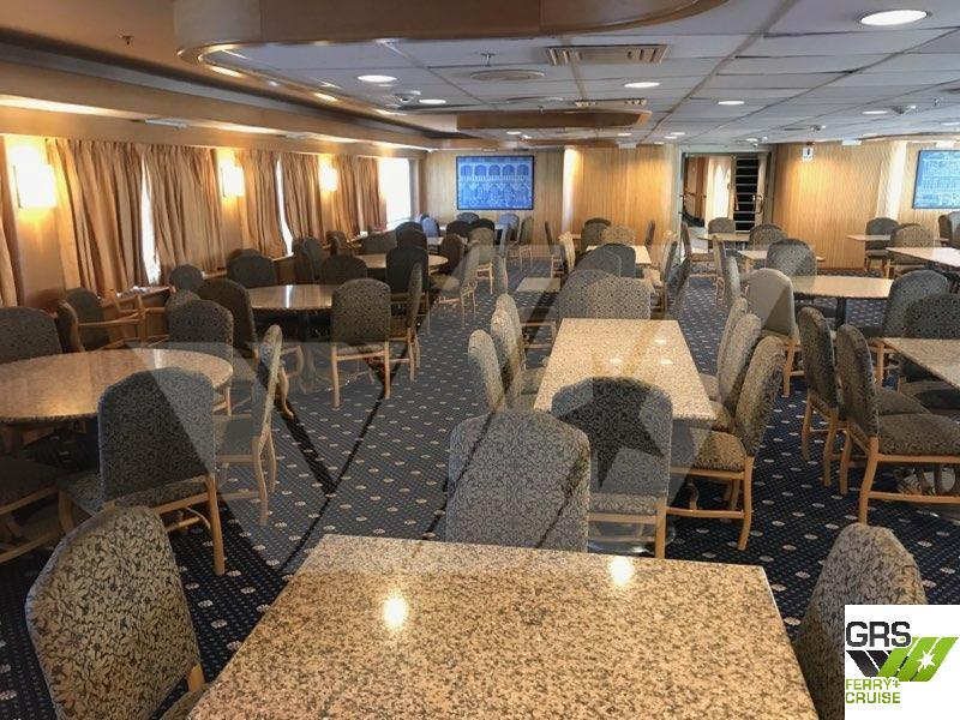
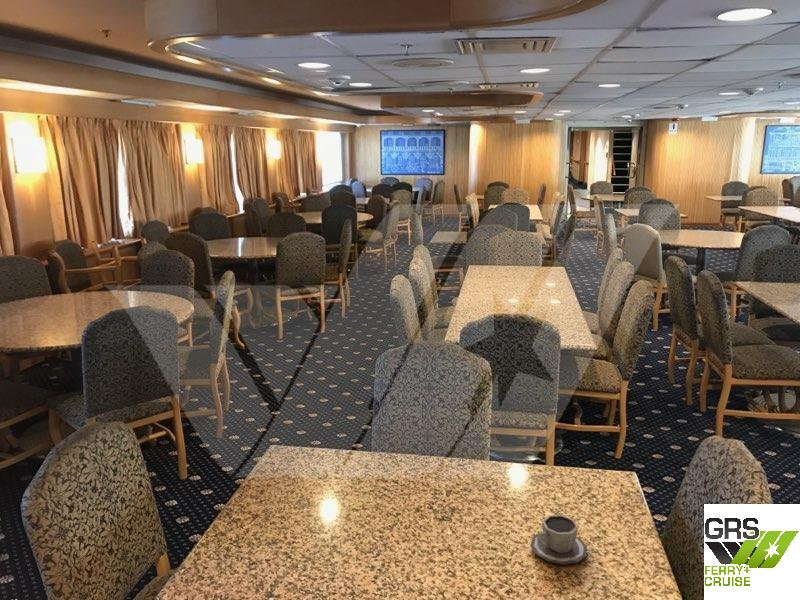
+ cup (559, 536)
